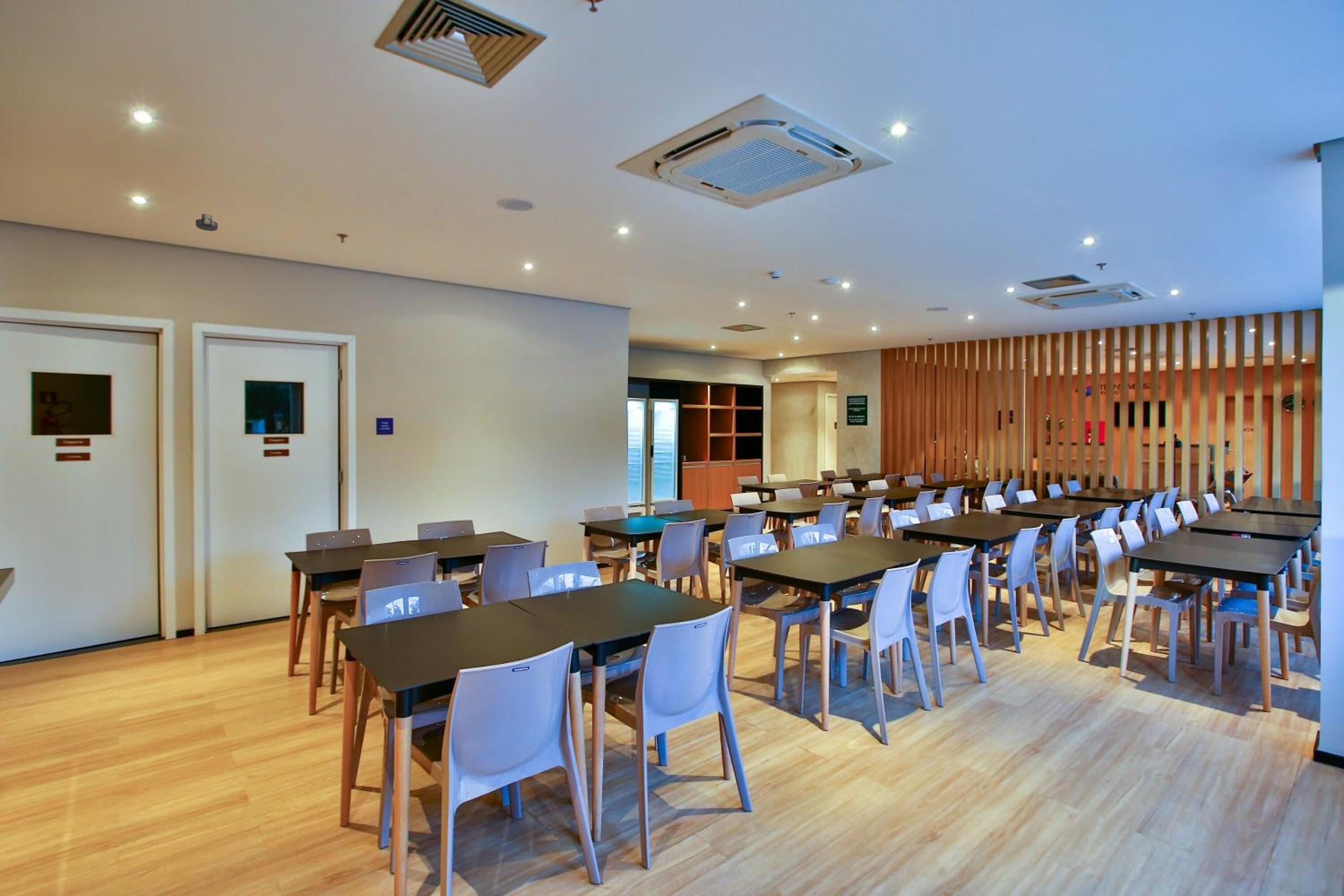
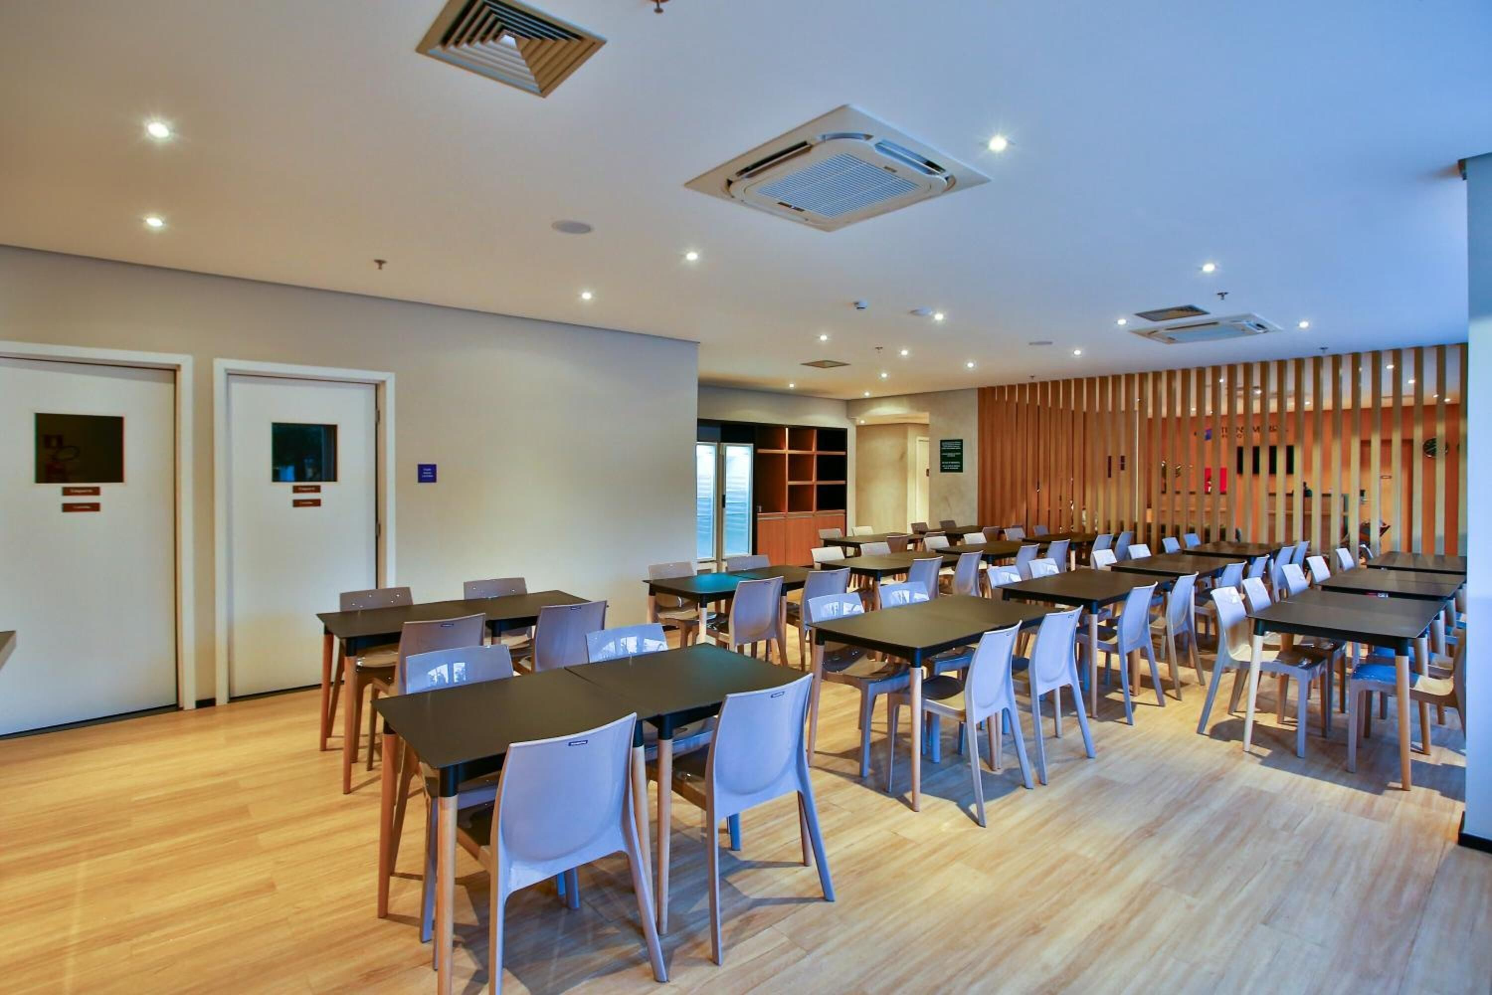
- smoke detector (207, 221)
